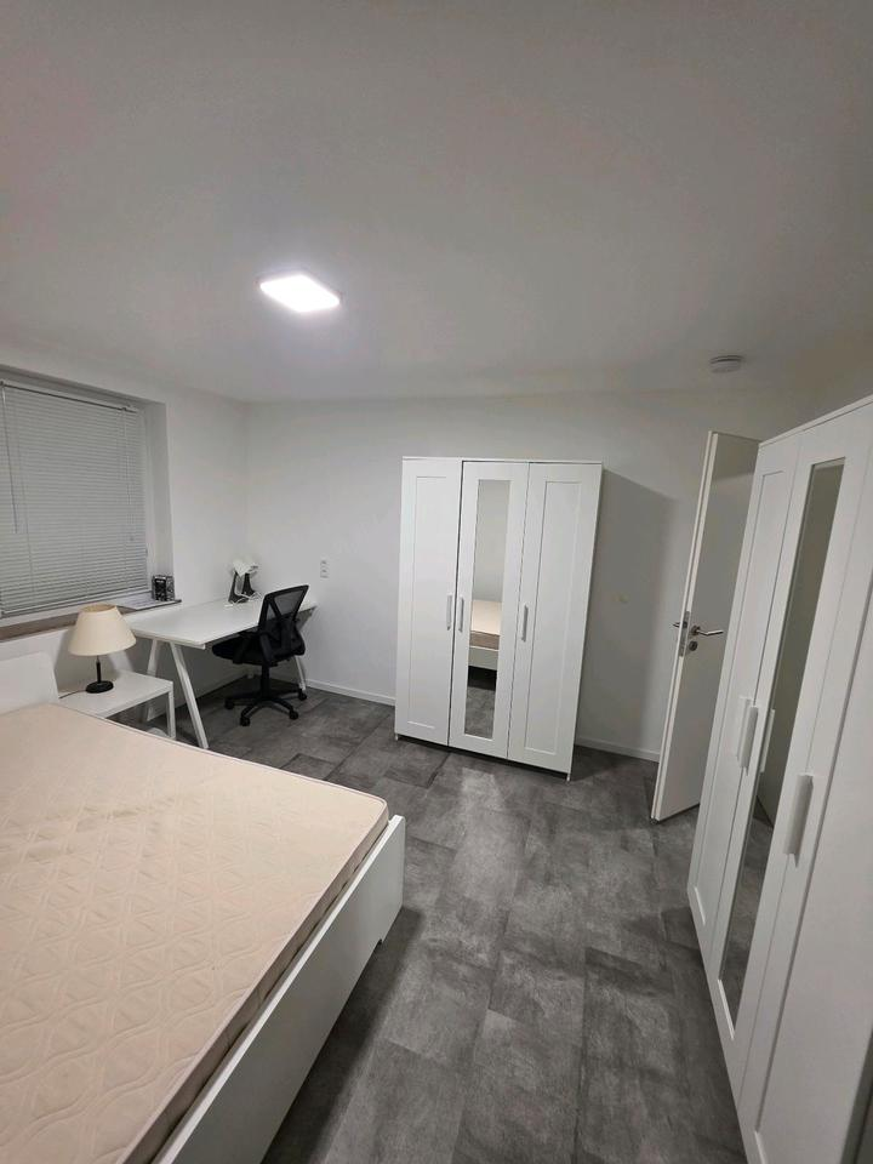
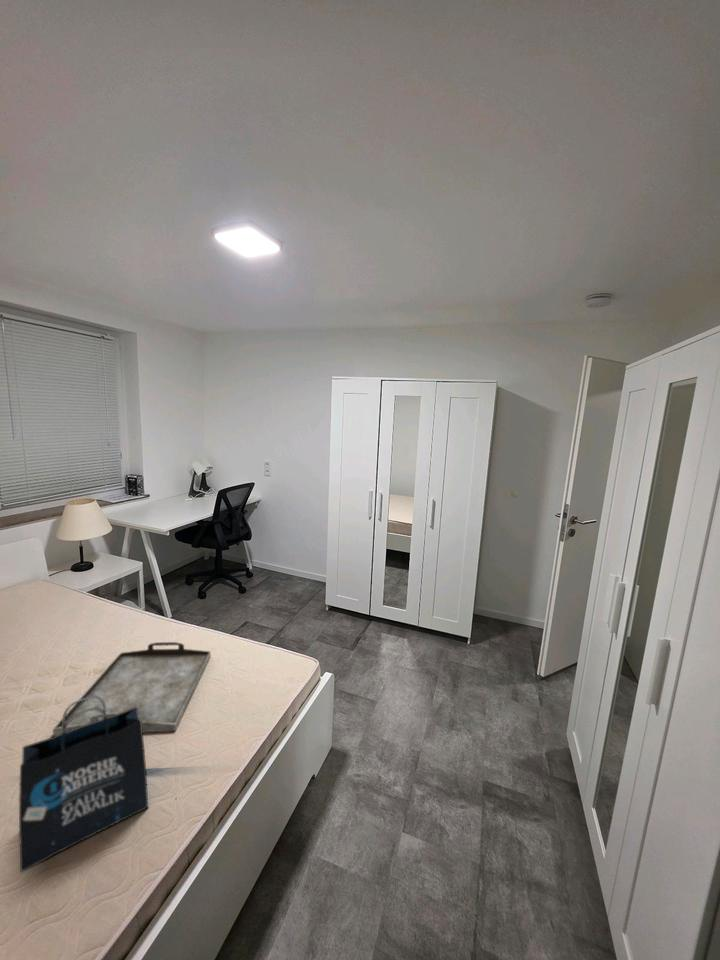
+ serving tray (144, 681)
+ tote bag (86, 761)
